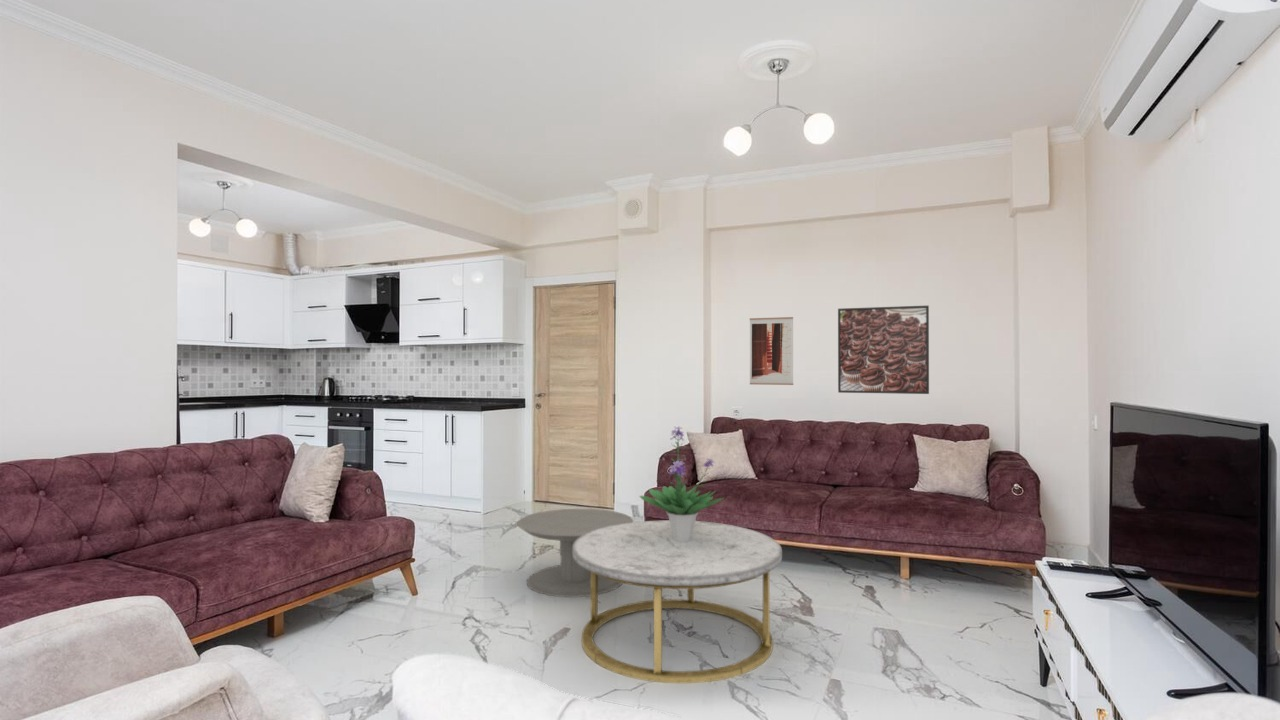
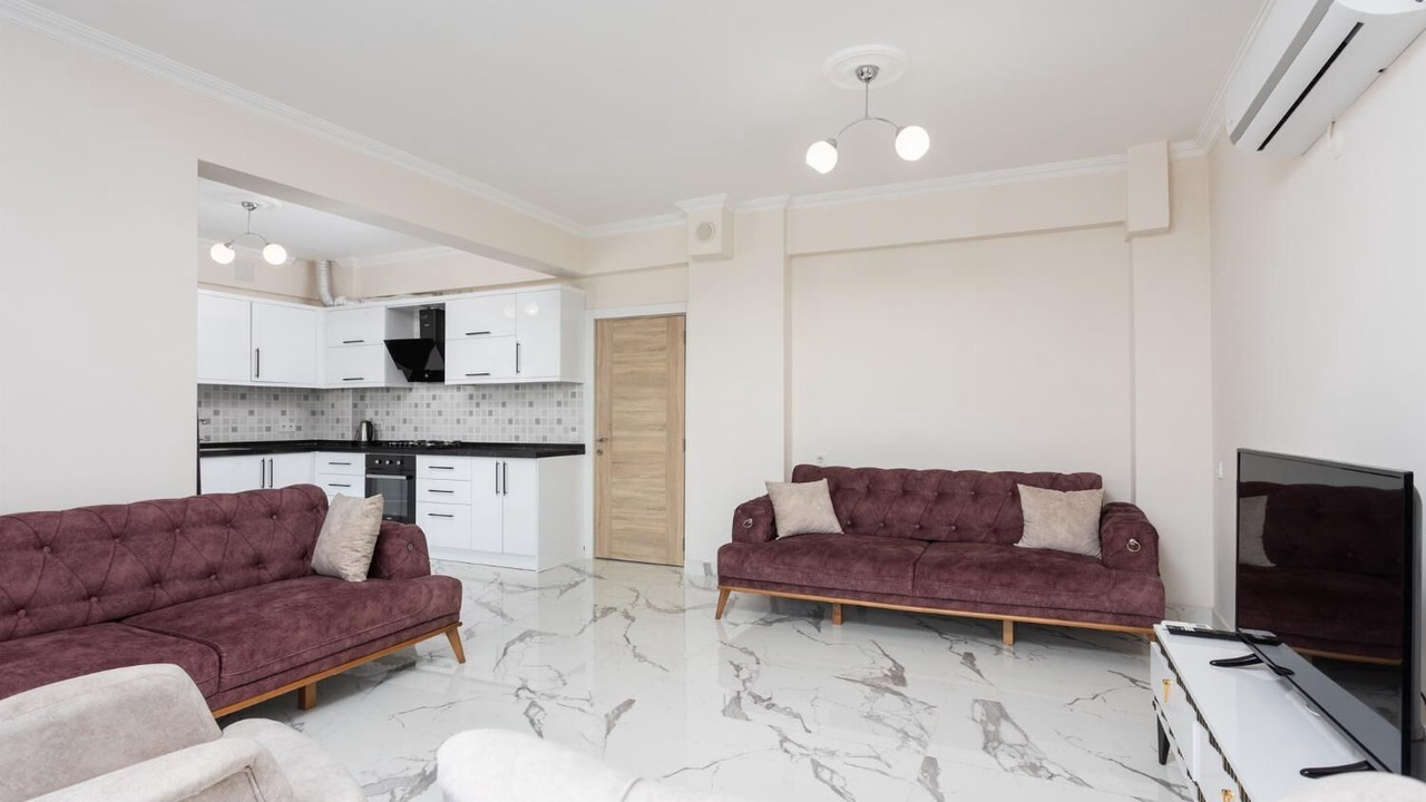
- side table (572, 550)
- coffee table (676, 588)
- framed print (882, 350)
- wall art (771, 351)
- potted plant (680, 482)
